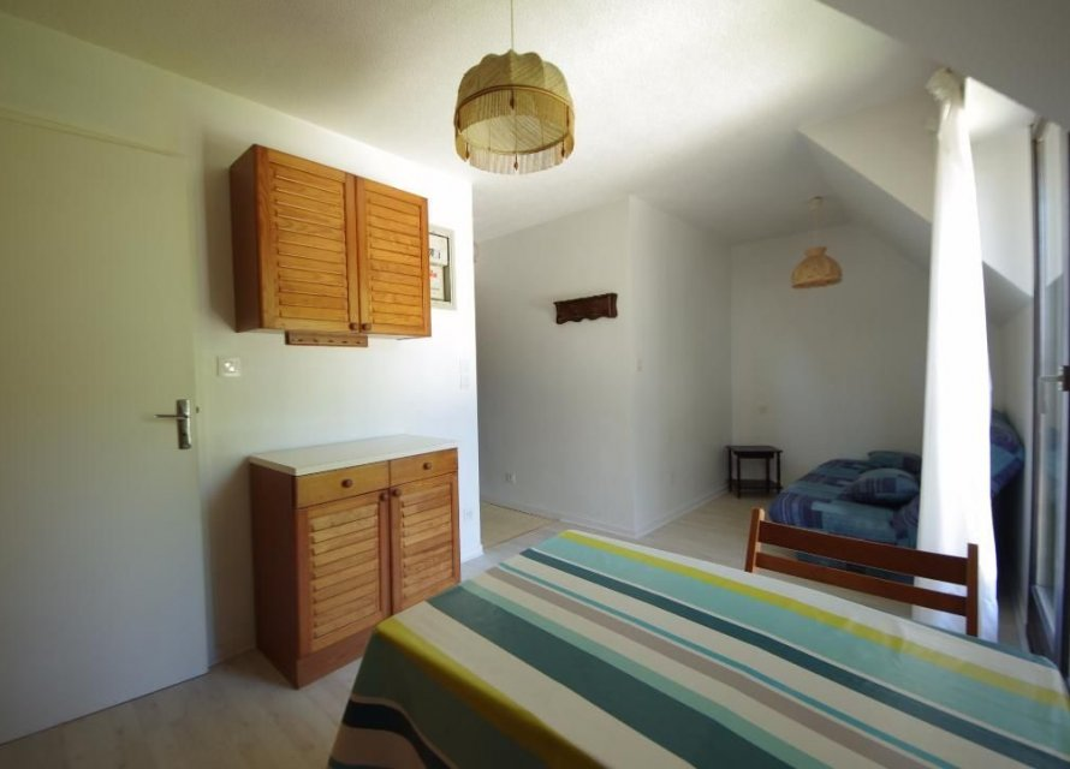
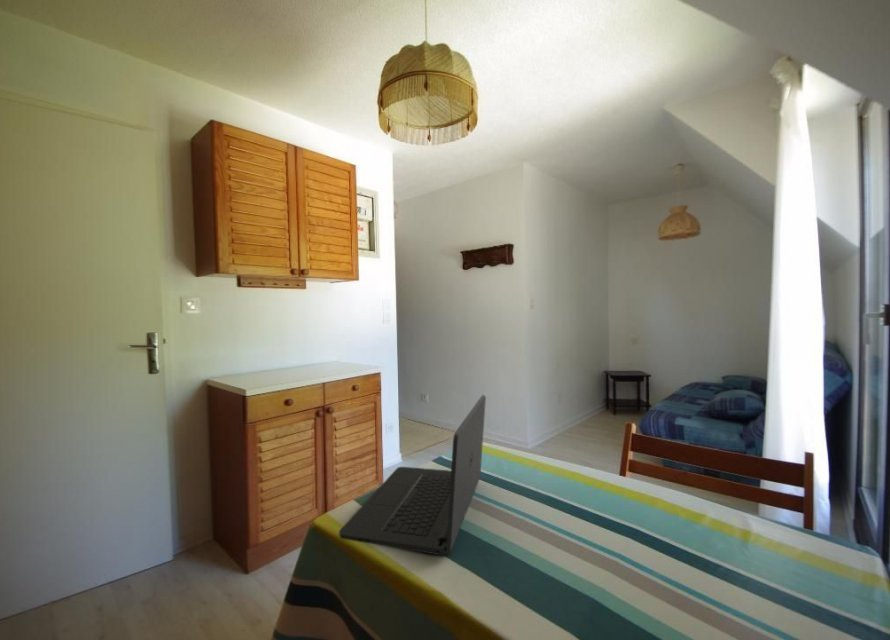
+ laptop (421, 468)
